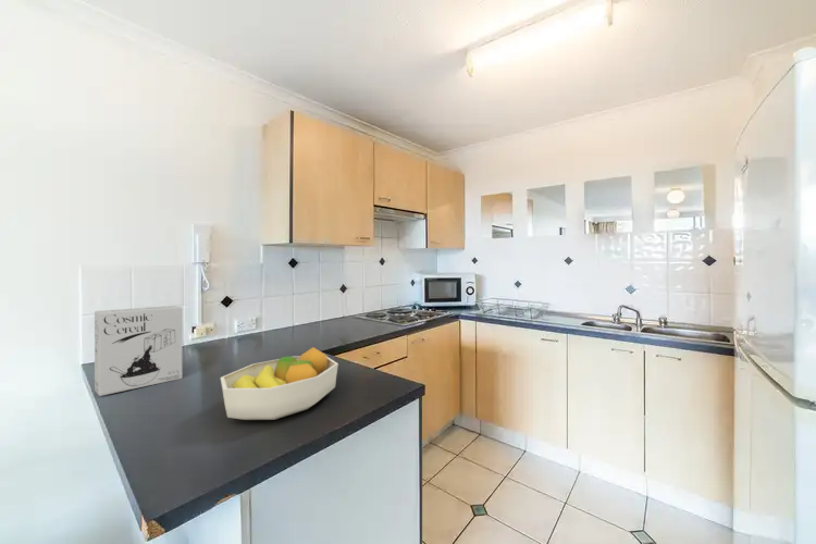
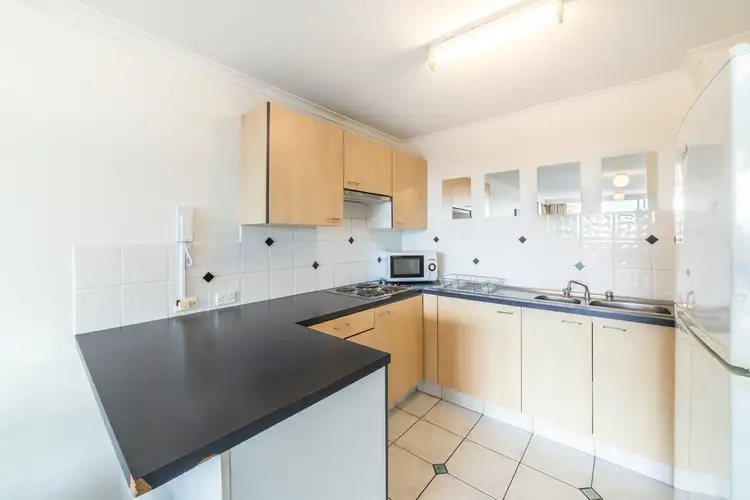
- fruit bowl (283, 379)
- cereal box (140, 346)
